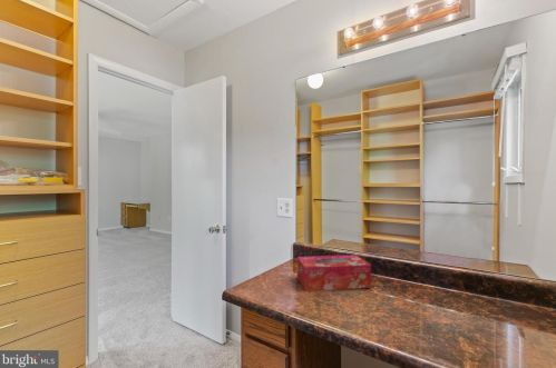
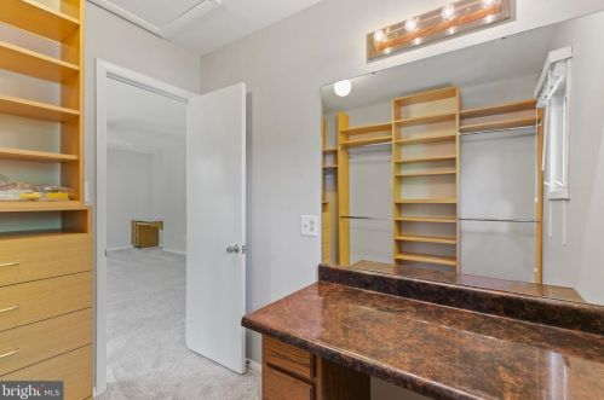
- tissue box (332, 271)
